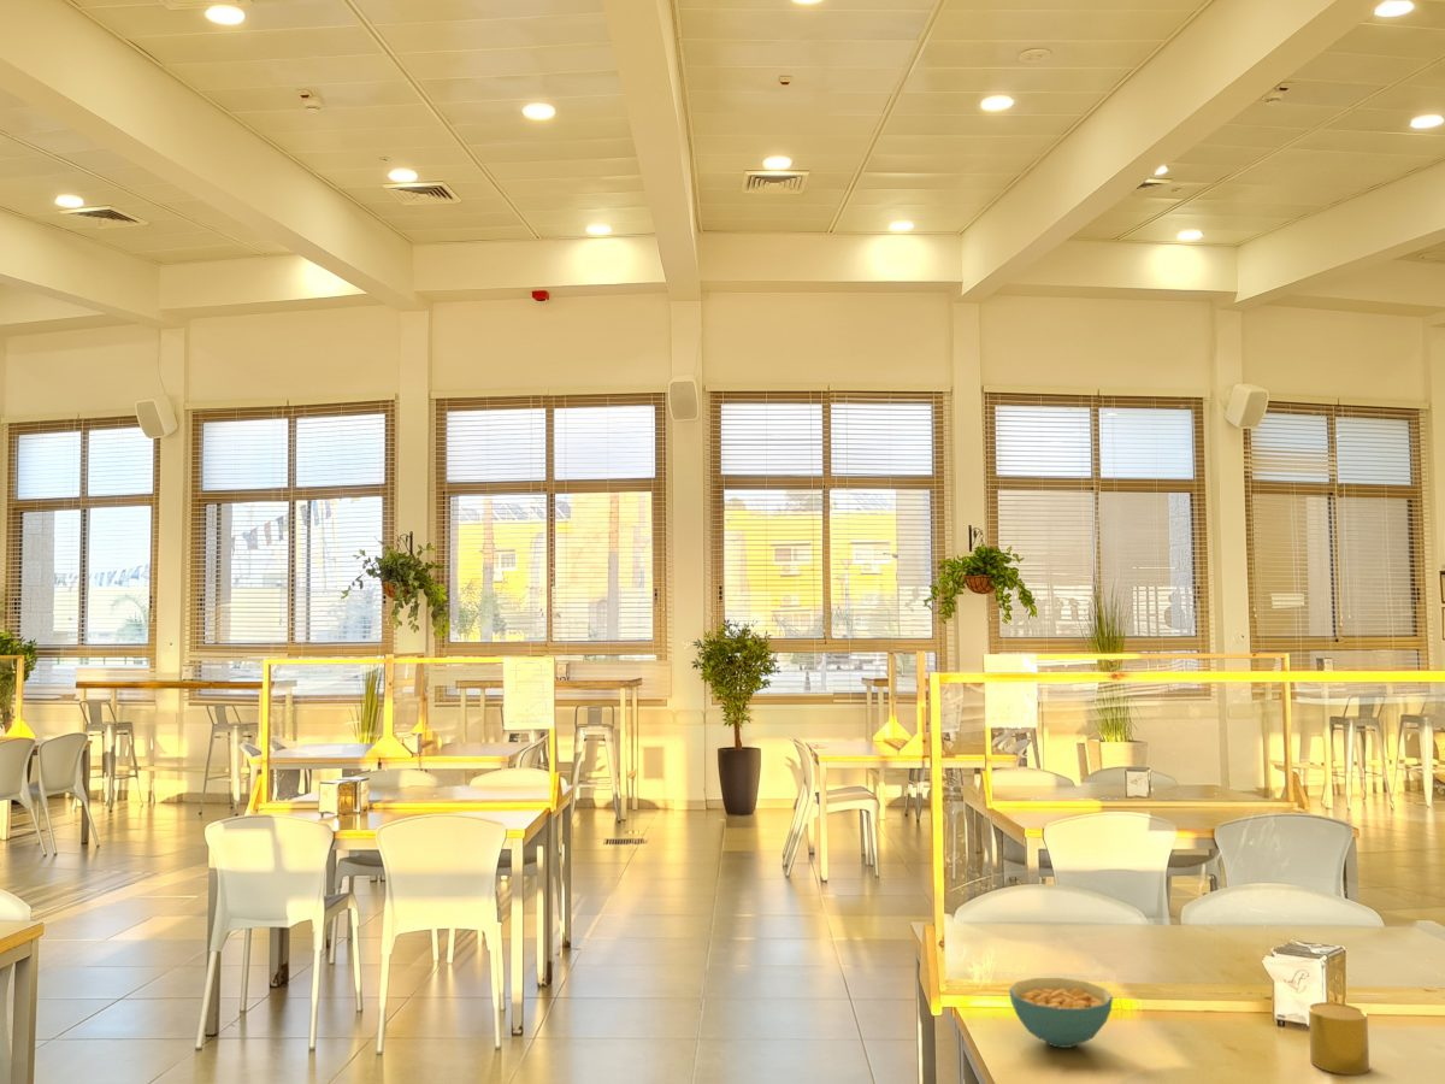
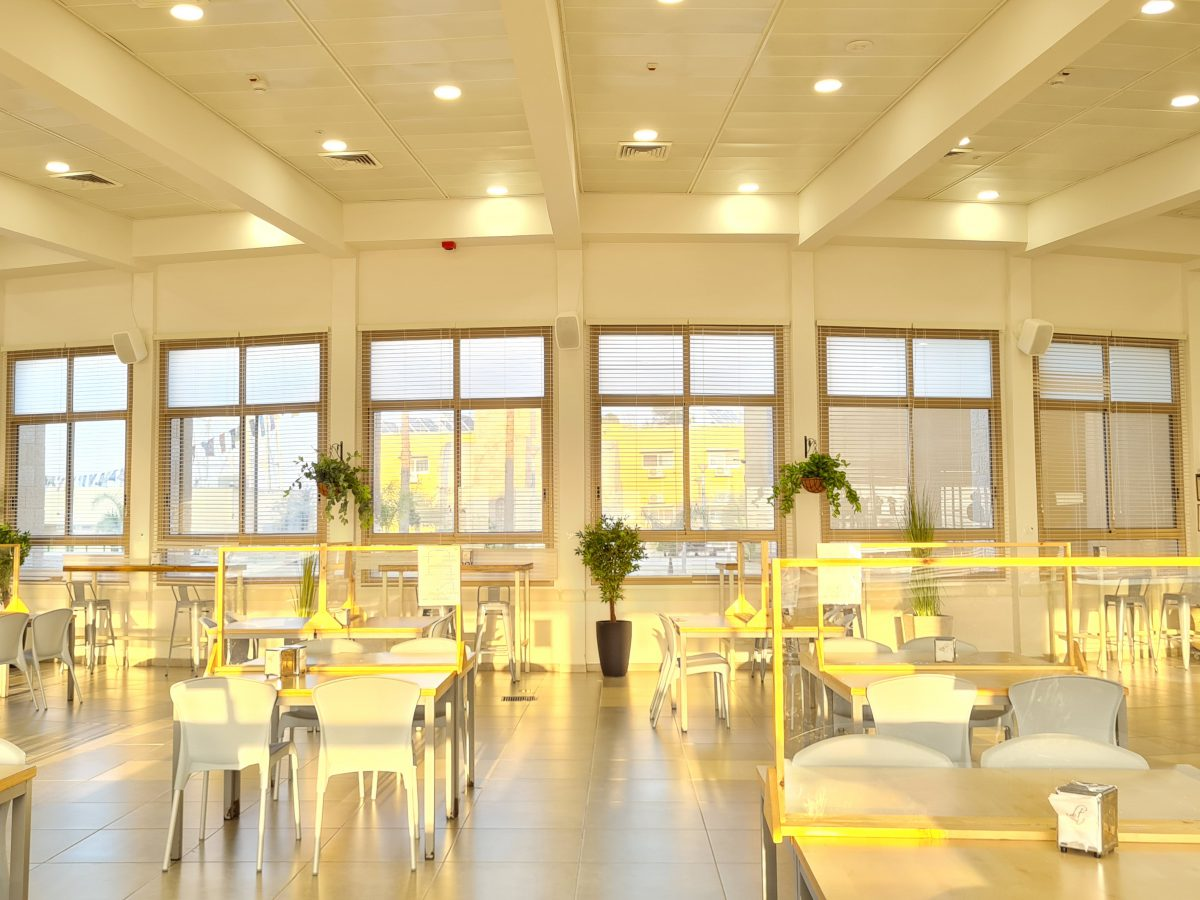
- cereal bowl (1060, 1017)
- cup (1338, 1037)
